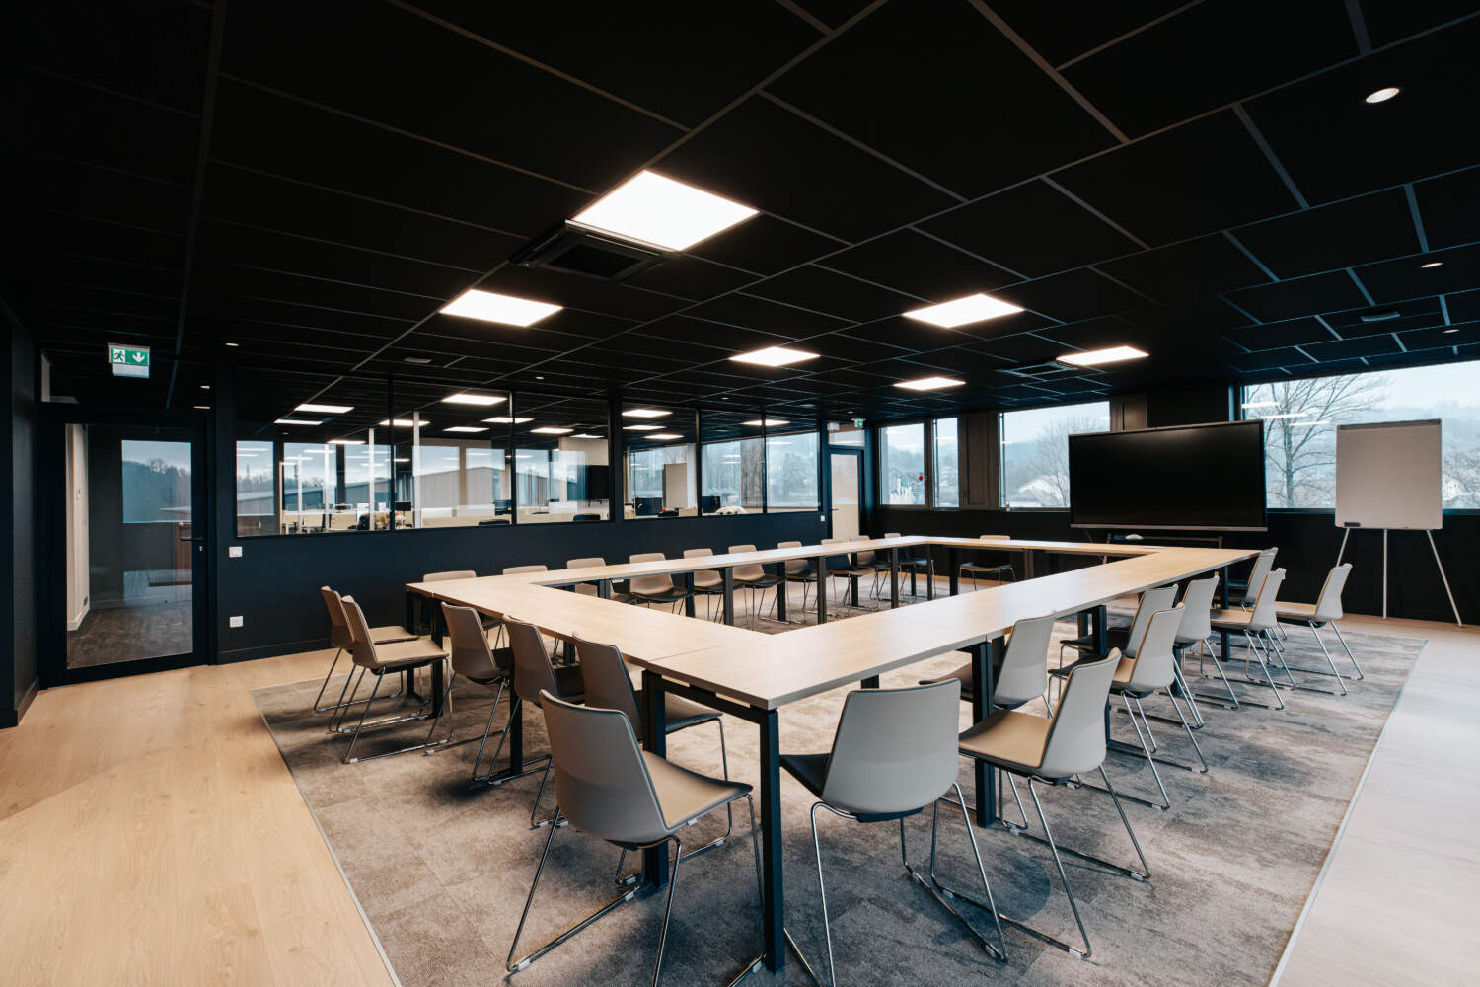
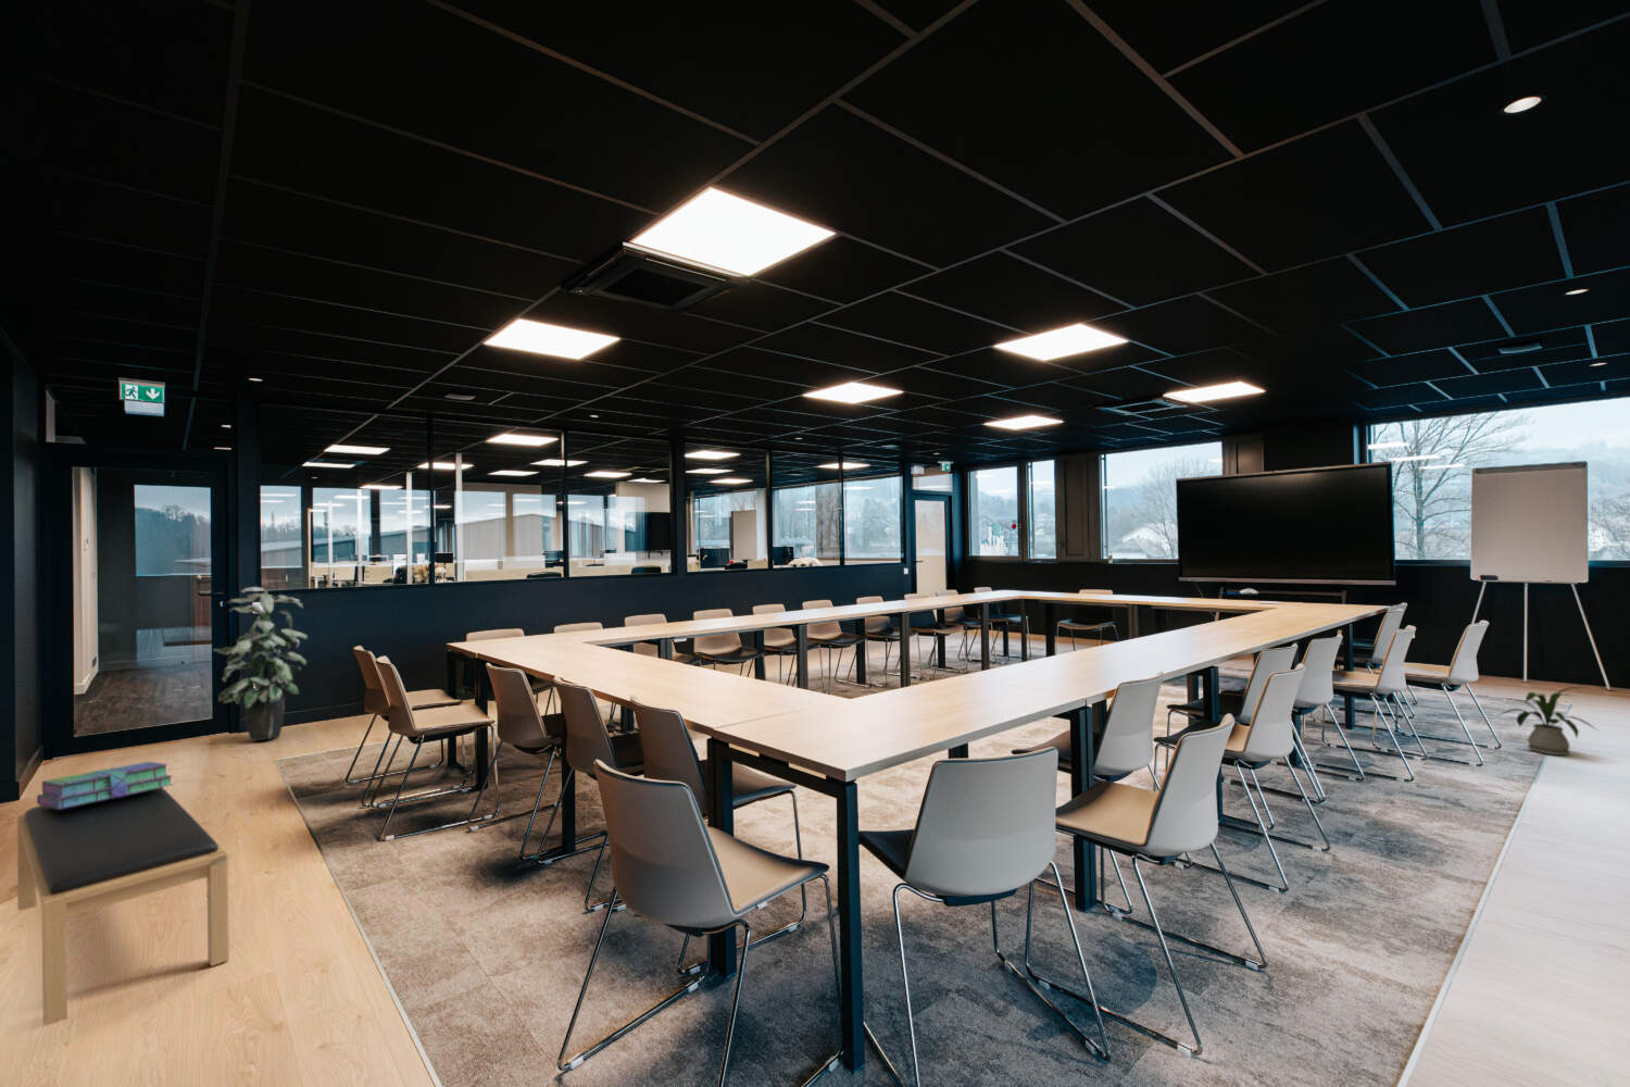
+ bench (114, 875)
+ house plant (1541, 716)
+ indoor plant (261, 662)
+ stack of books (107, 786)
